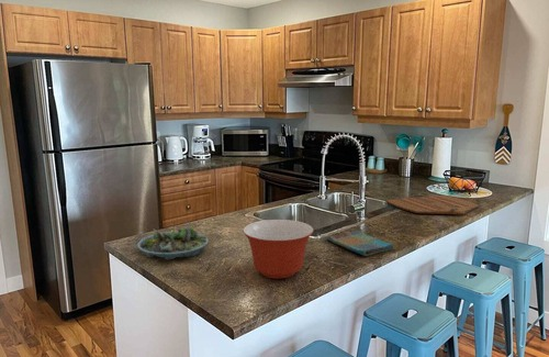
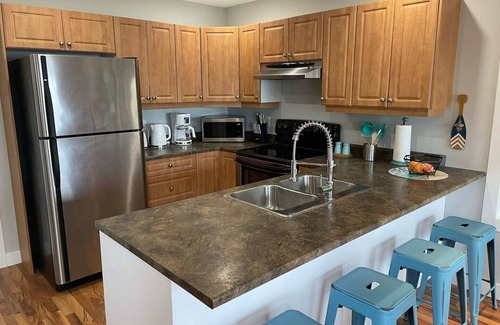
- mixing bowl (278, 249)
- cutting board (437, 203)
- dish towel (359, 242)
- succulent planter (172, 236)
